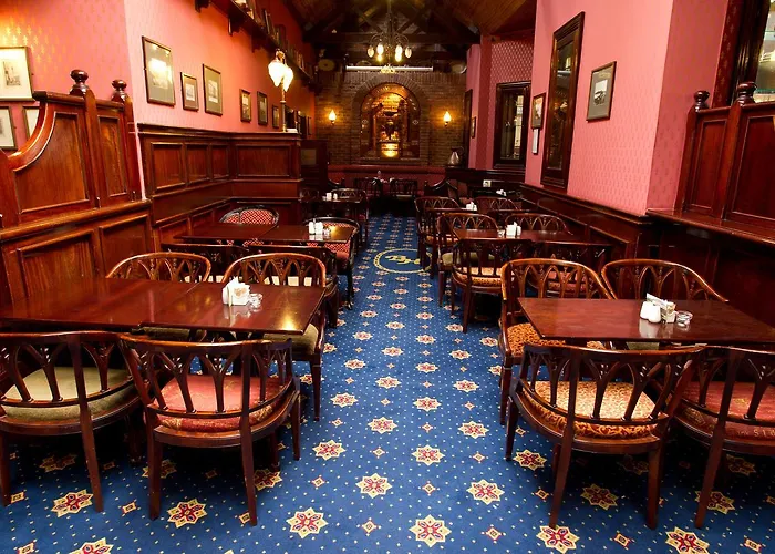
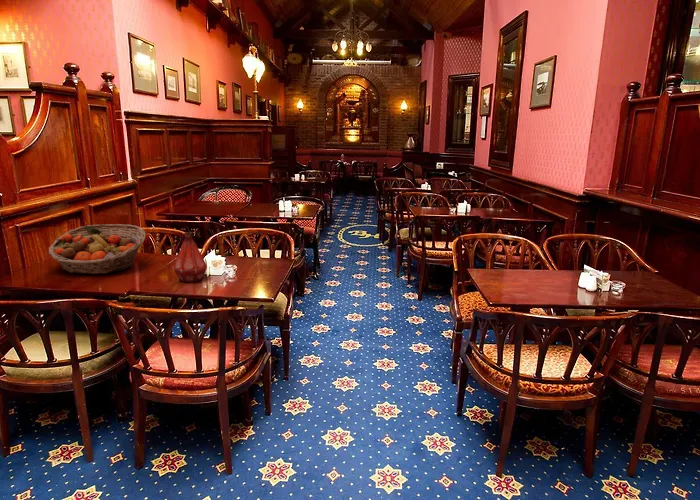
+ bottle (190, 255)
+ fruit basket (99, 248)
